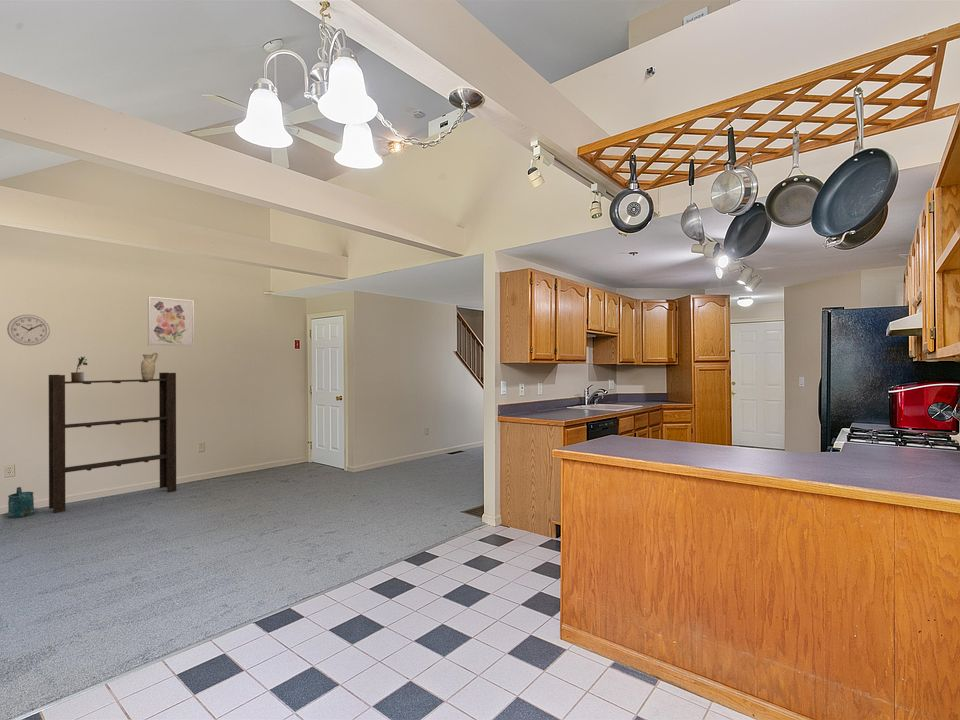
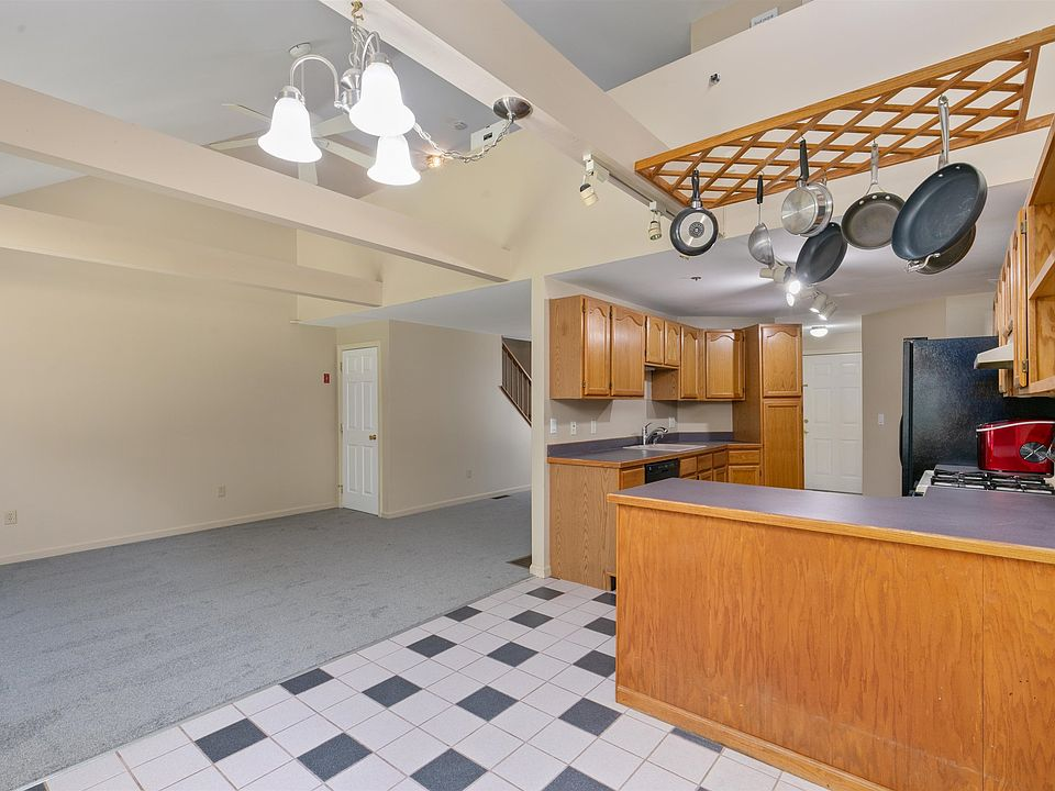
- wall clock (29, 330)
- watering can (22, 502)
- wall art (171, 322)
- ceramic jug (149, 365)
- potted plant (79, 368)
- bookshelf (116, 424)
